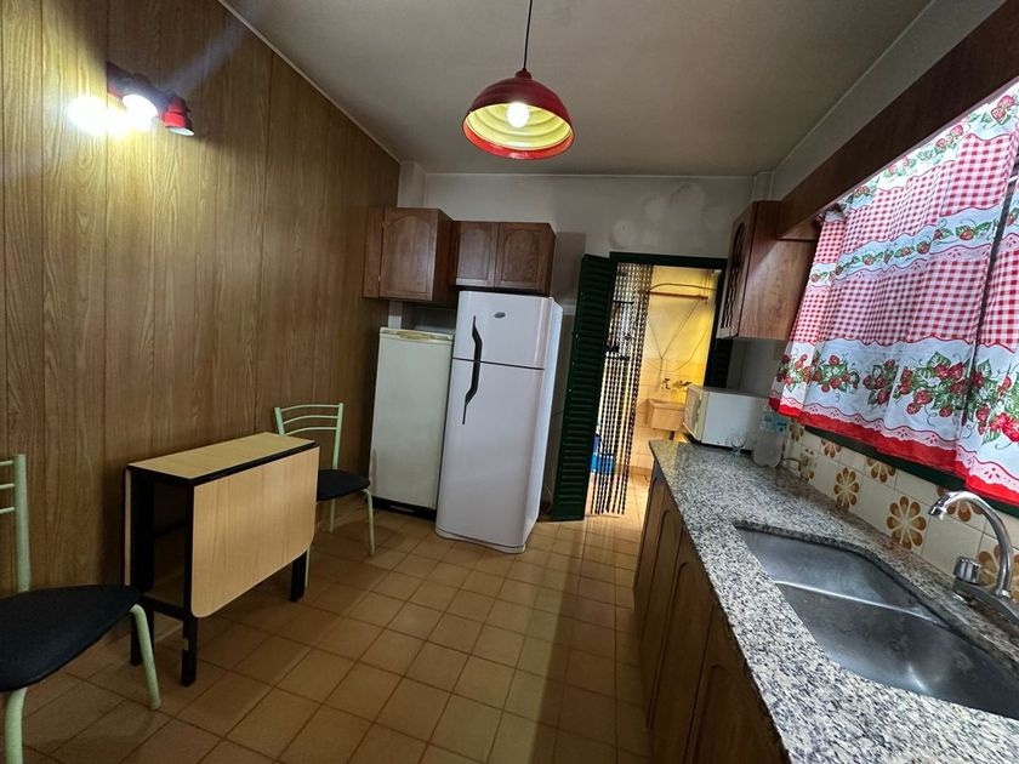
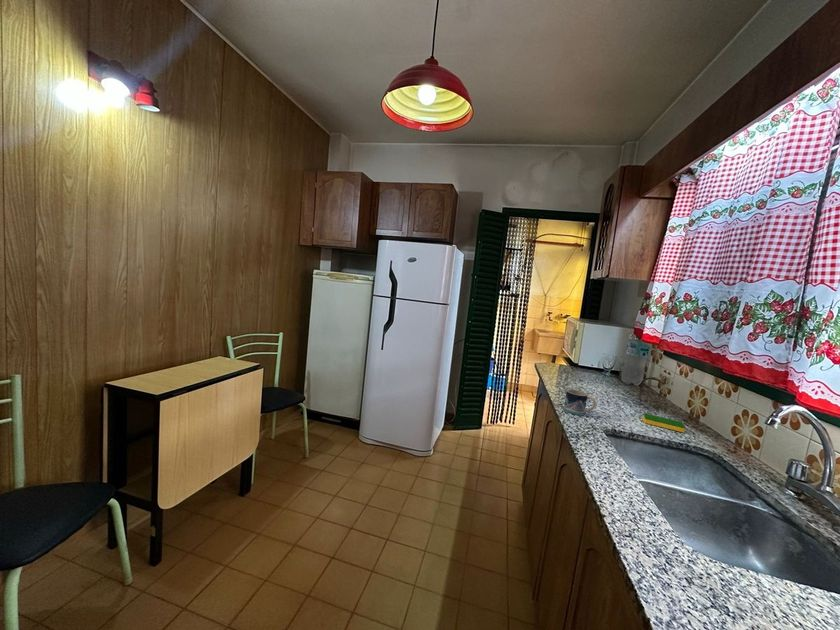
+ dish sponge (663, 422)
+ mug (580, 403)
